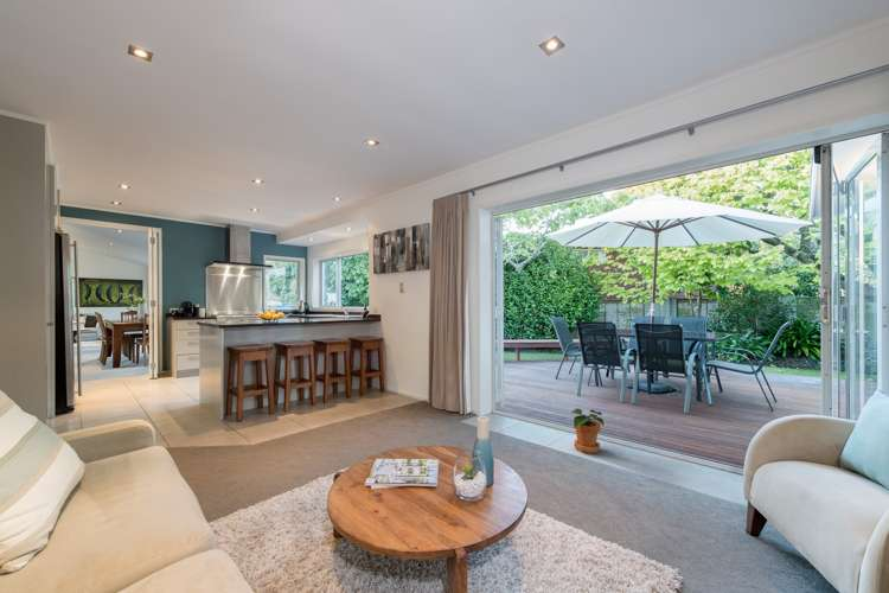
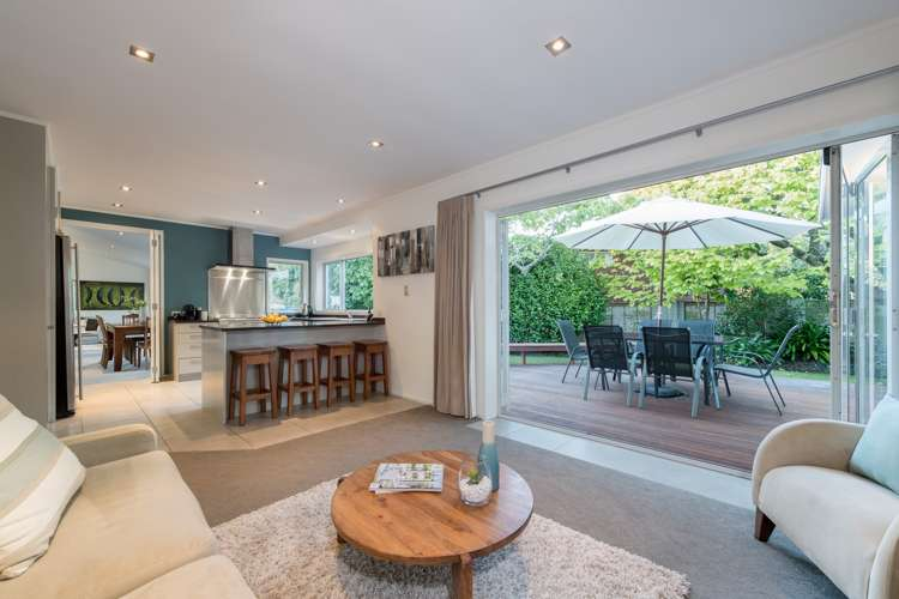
- potted plant (583, 431)
